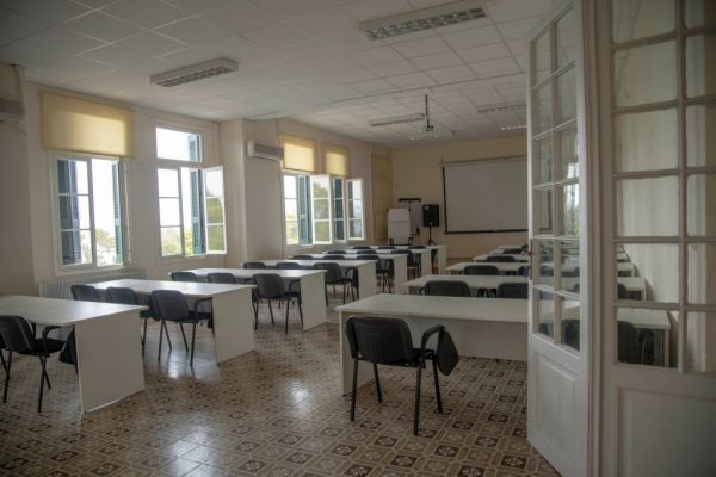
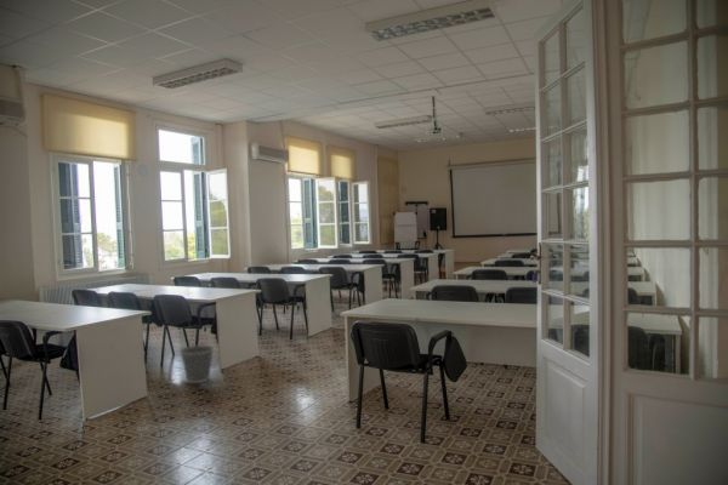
+ wastebasket (197, 364)
